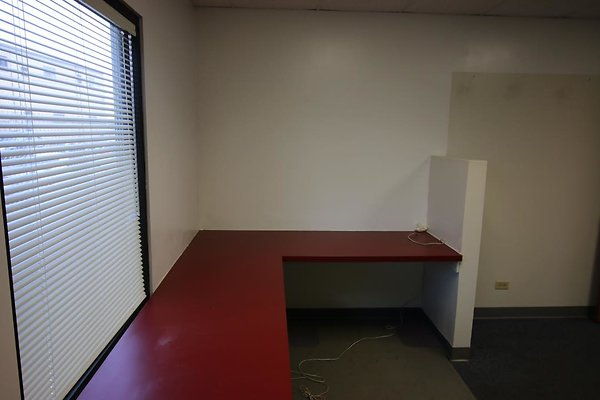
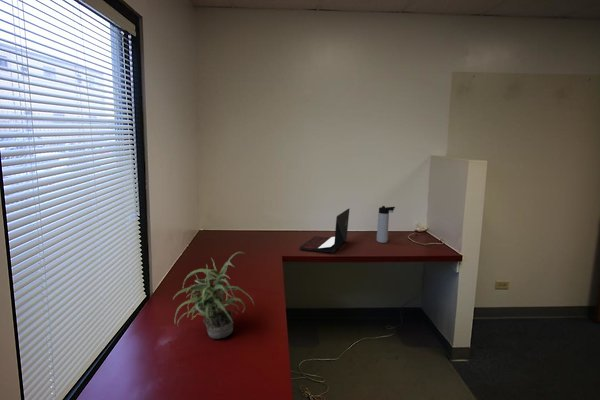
+ laptop (325, 237)
+ thermos bottle (385, 224)
+ potted plant (216, 297)
